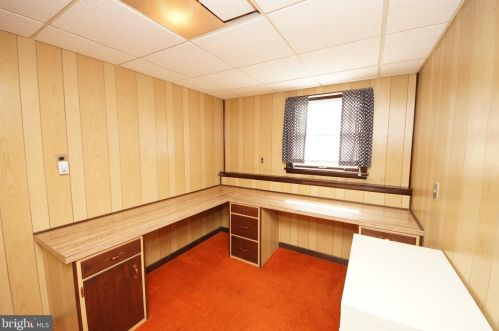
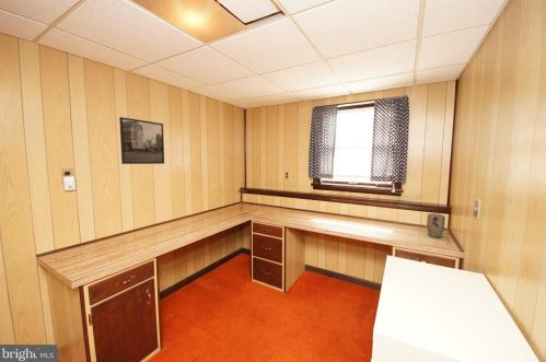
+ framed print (143, 142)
+ plant pot (435, 225)
